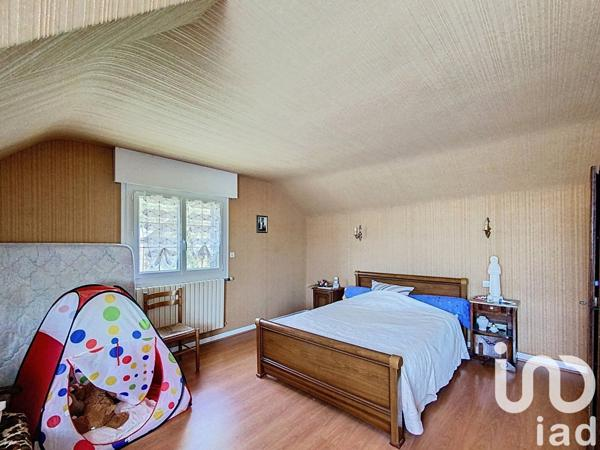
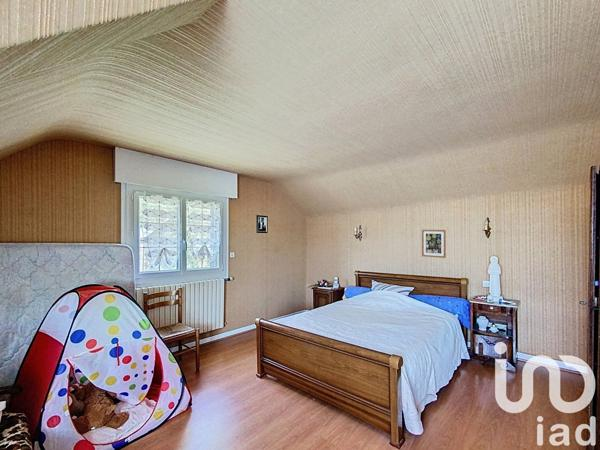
+ wall art (433, 243)
